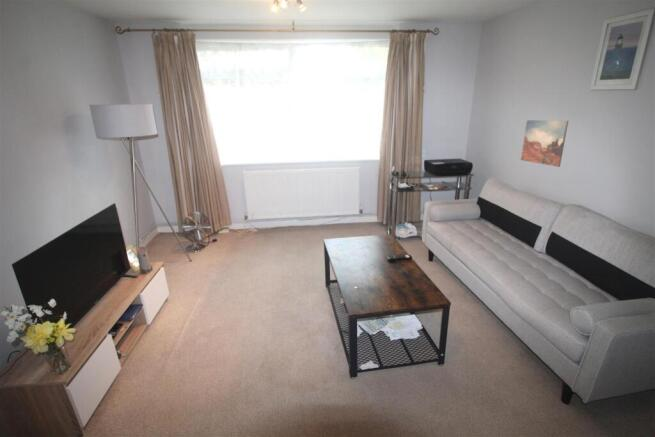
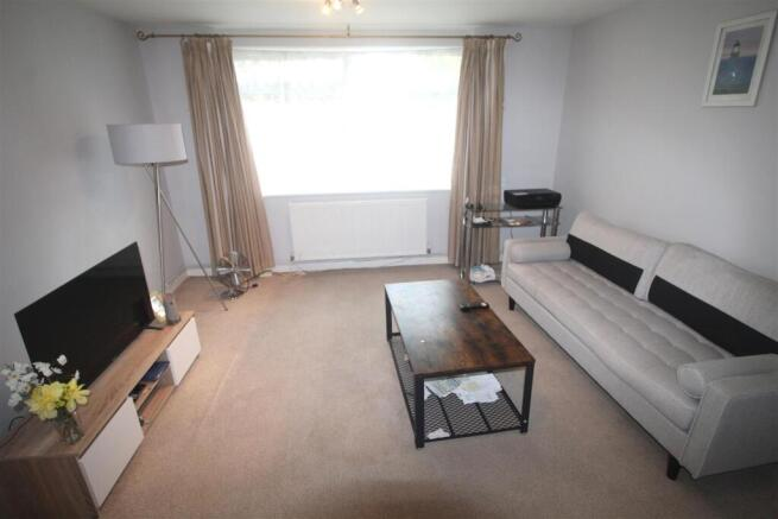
- wall art (542, 142)
